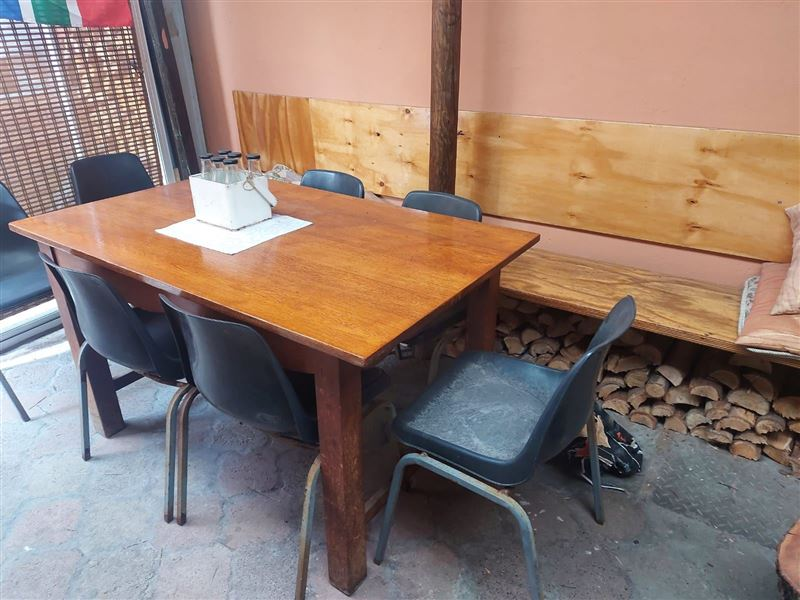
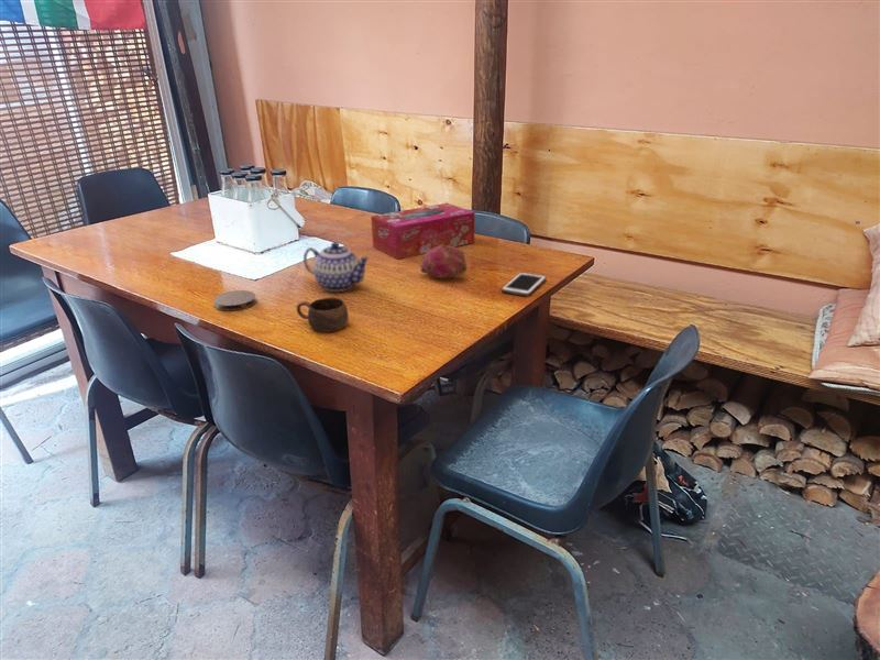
+ cell phone (524, 284)
+ fruit (443, 261)
+ teapot (336, 264)
+ cup (322, 312)
+ coaster (234, 299)
+ tissue box (424, 229)
